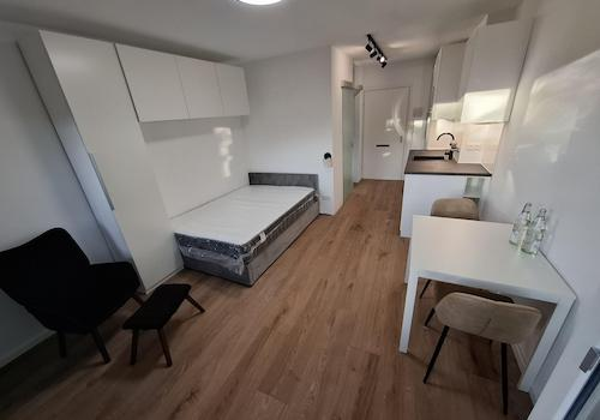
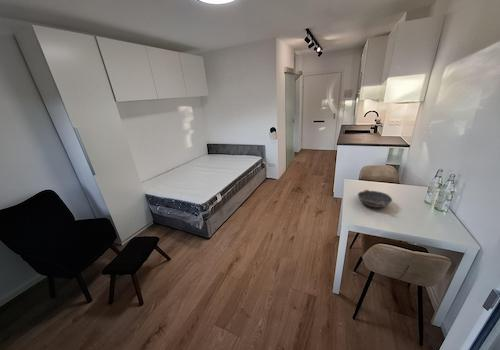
+ bowl (374, 199)
